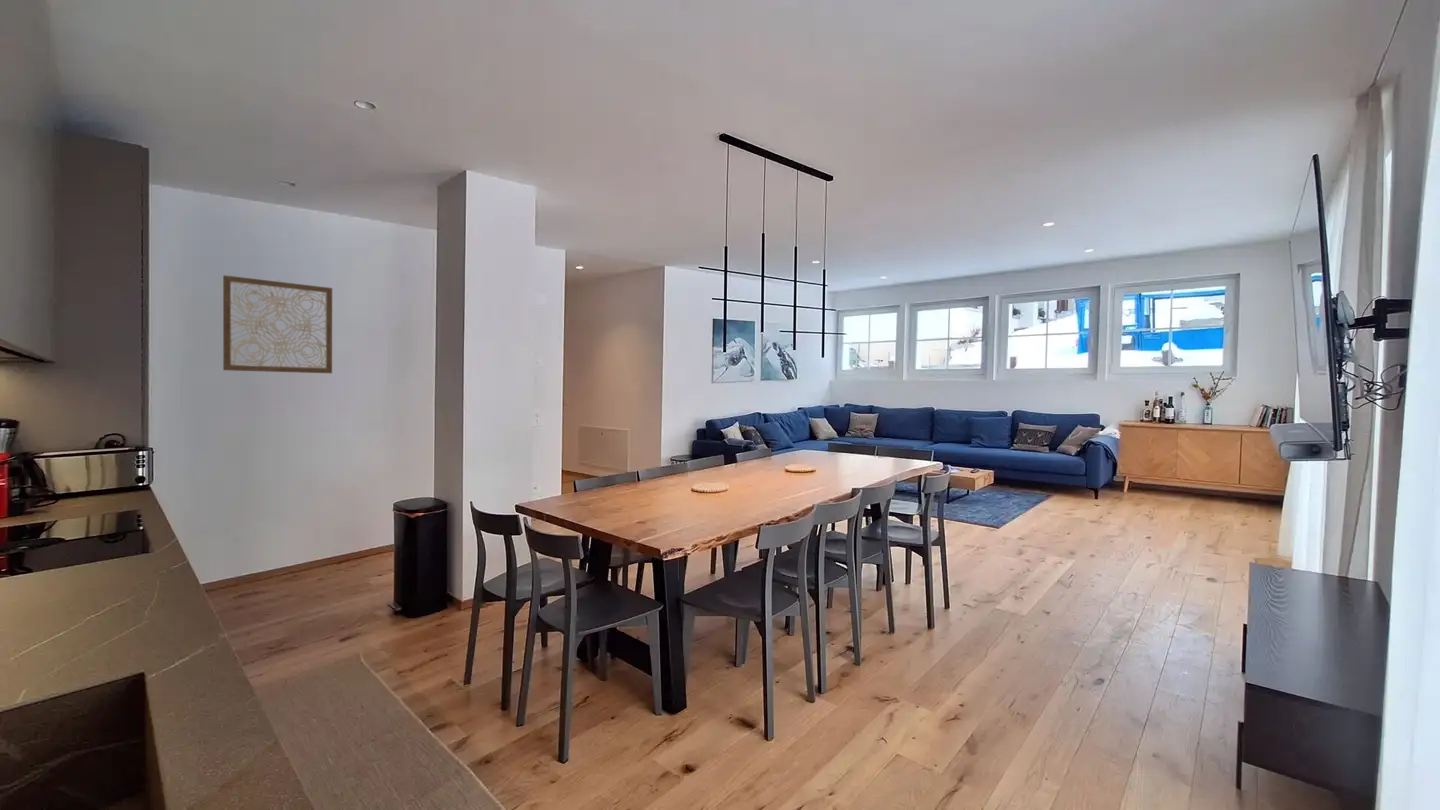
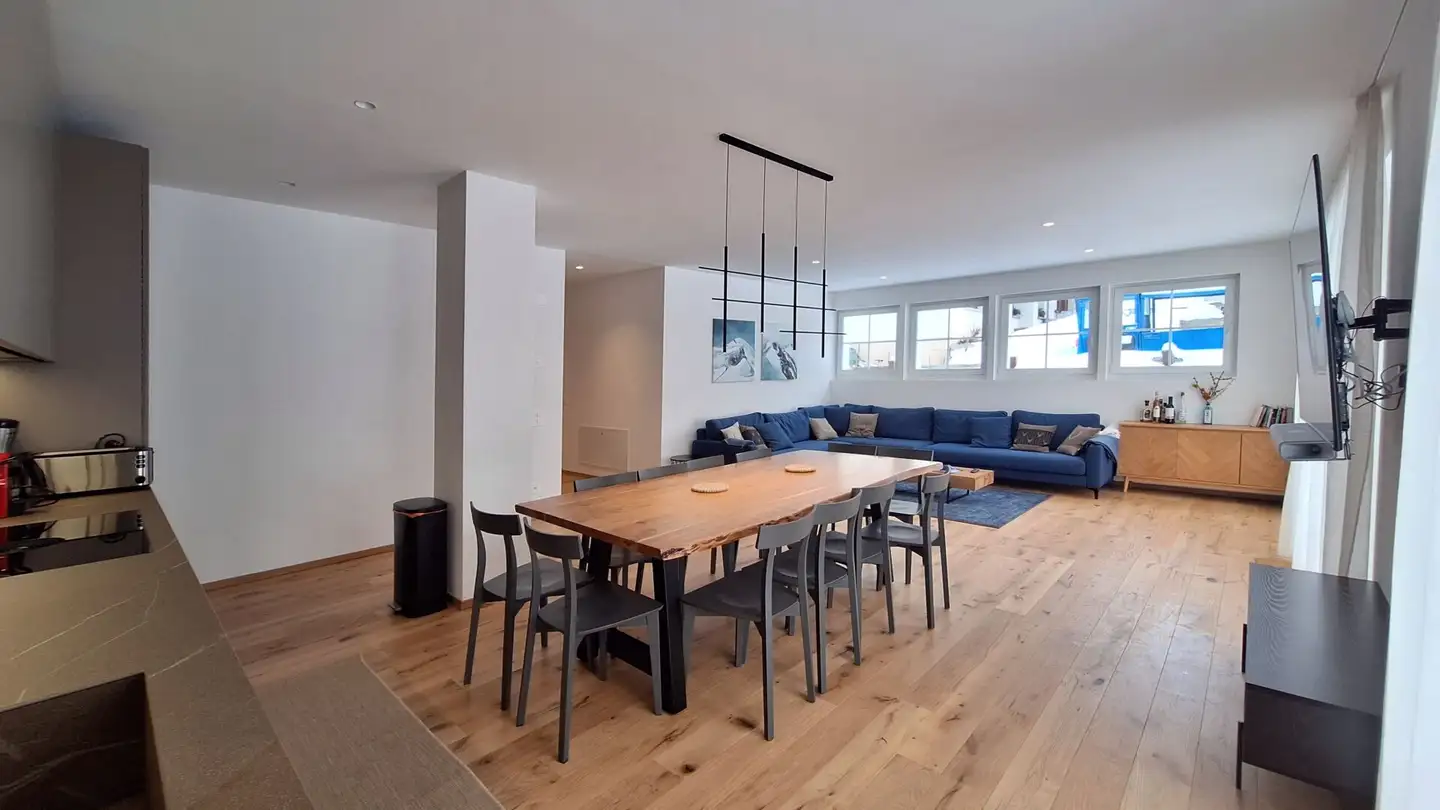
- wall art (277, 328)
